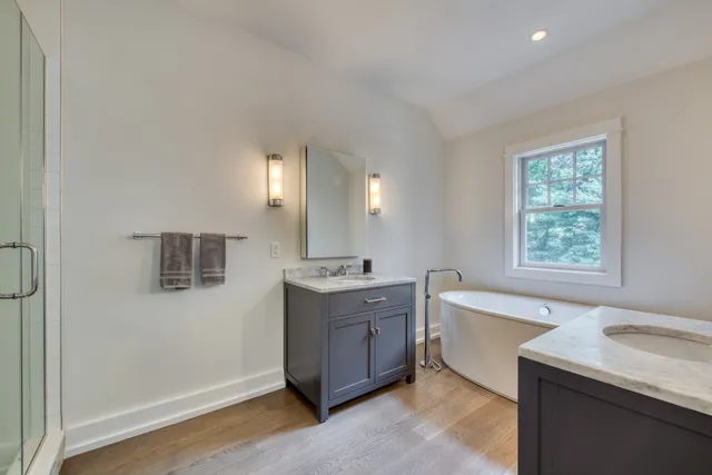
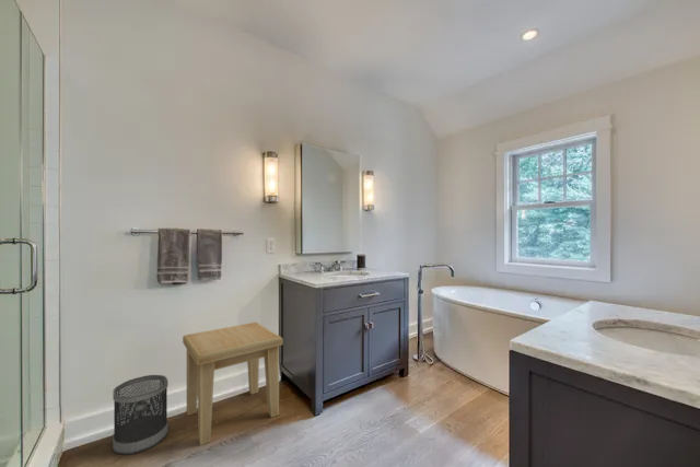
+ wastebasket (141, 411)
+ side table (230, 365)
